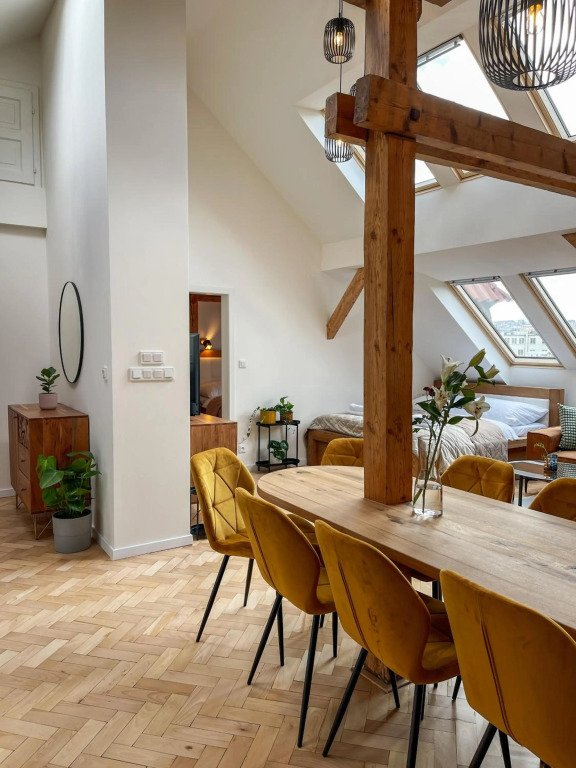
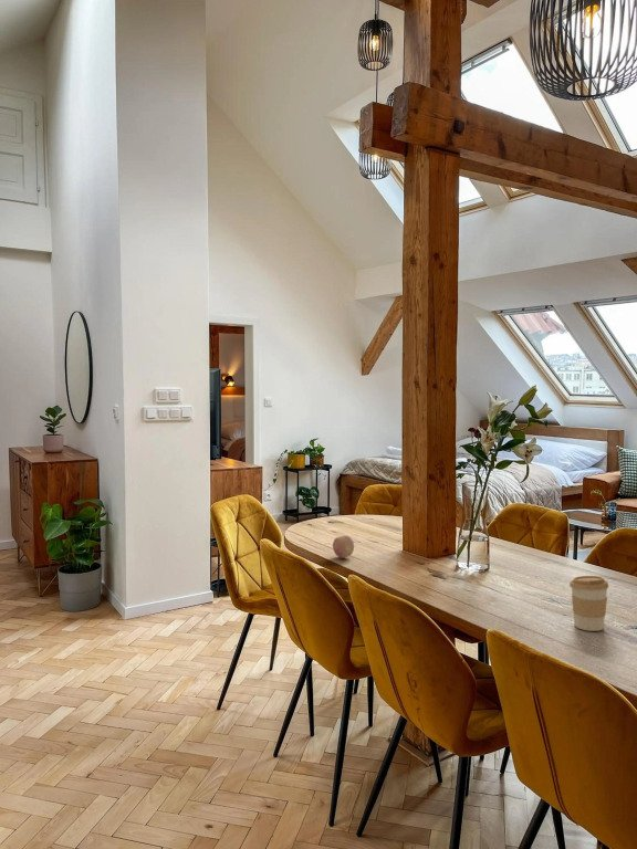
+ fruit (343, 546)
+ coffee cup (588, 601)
